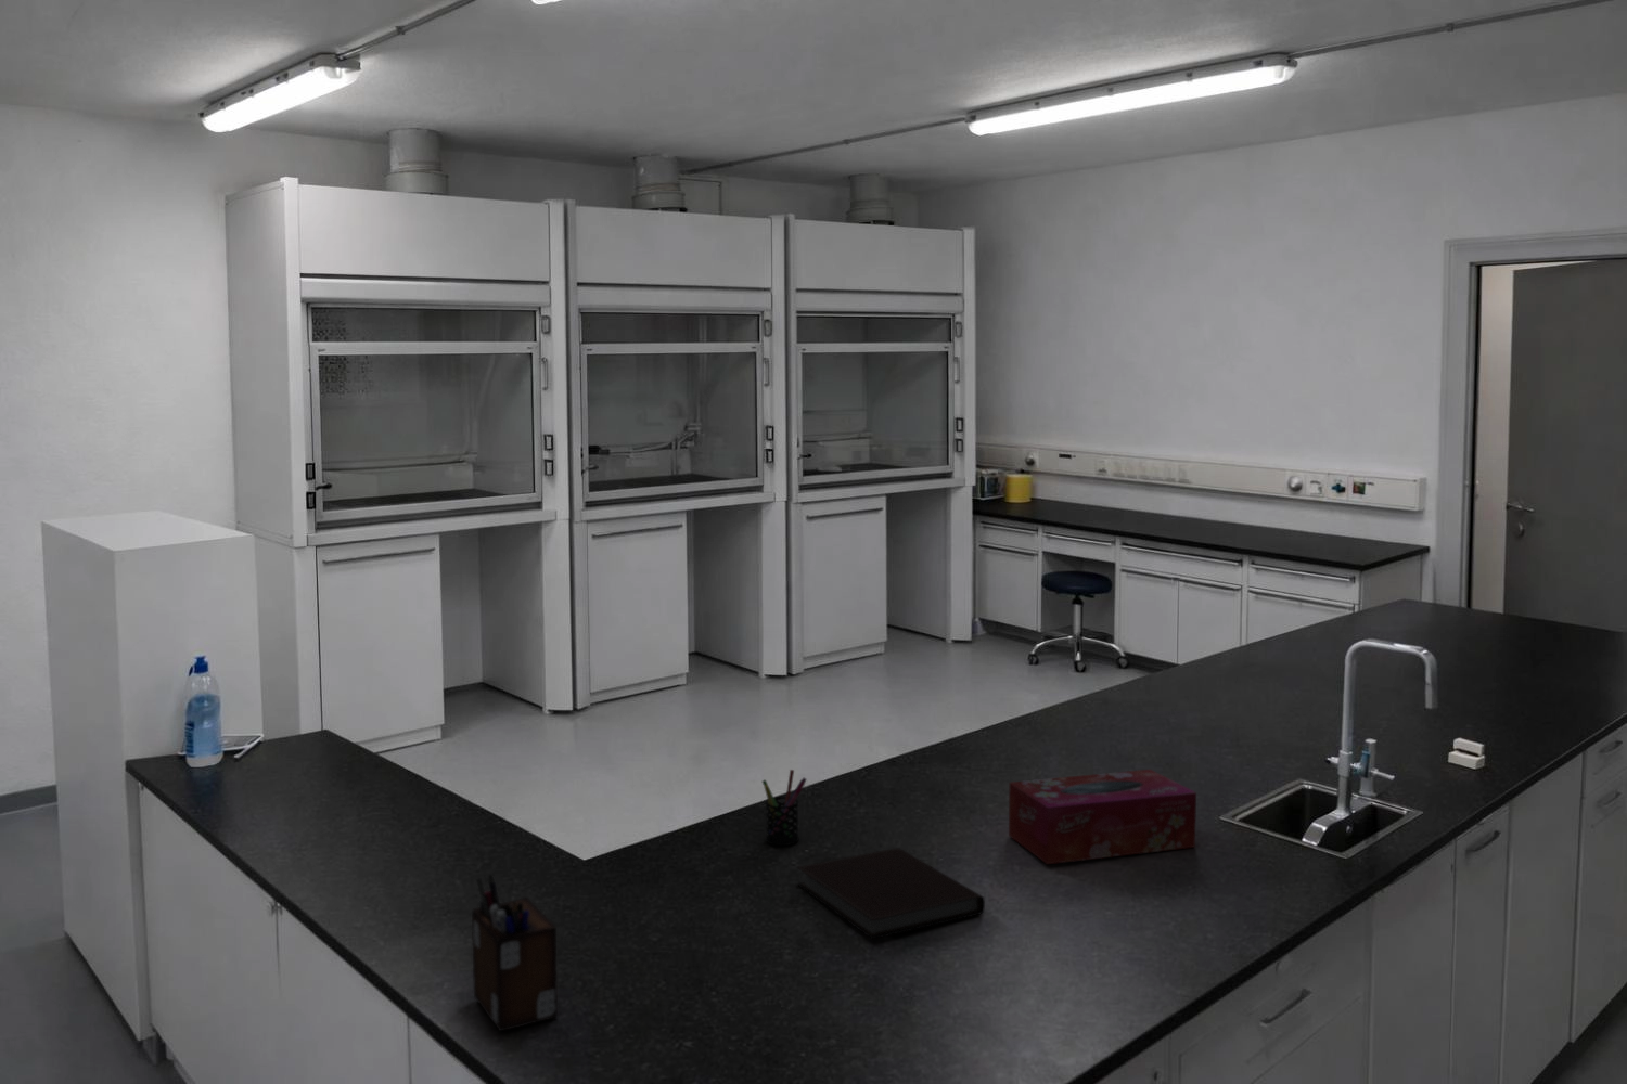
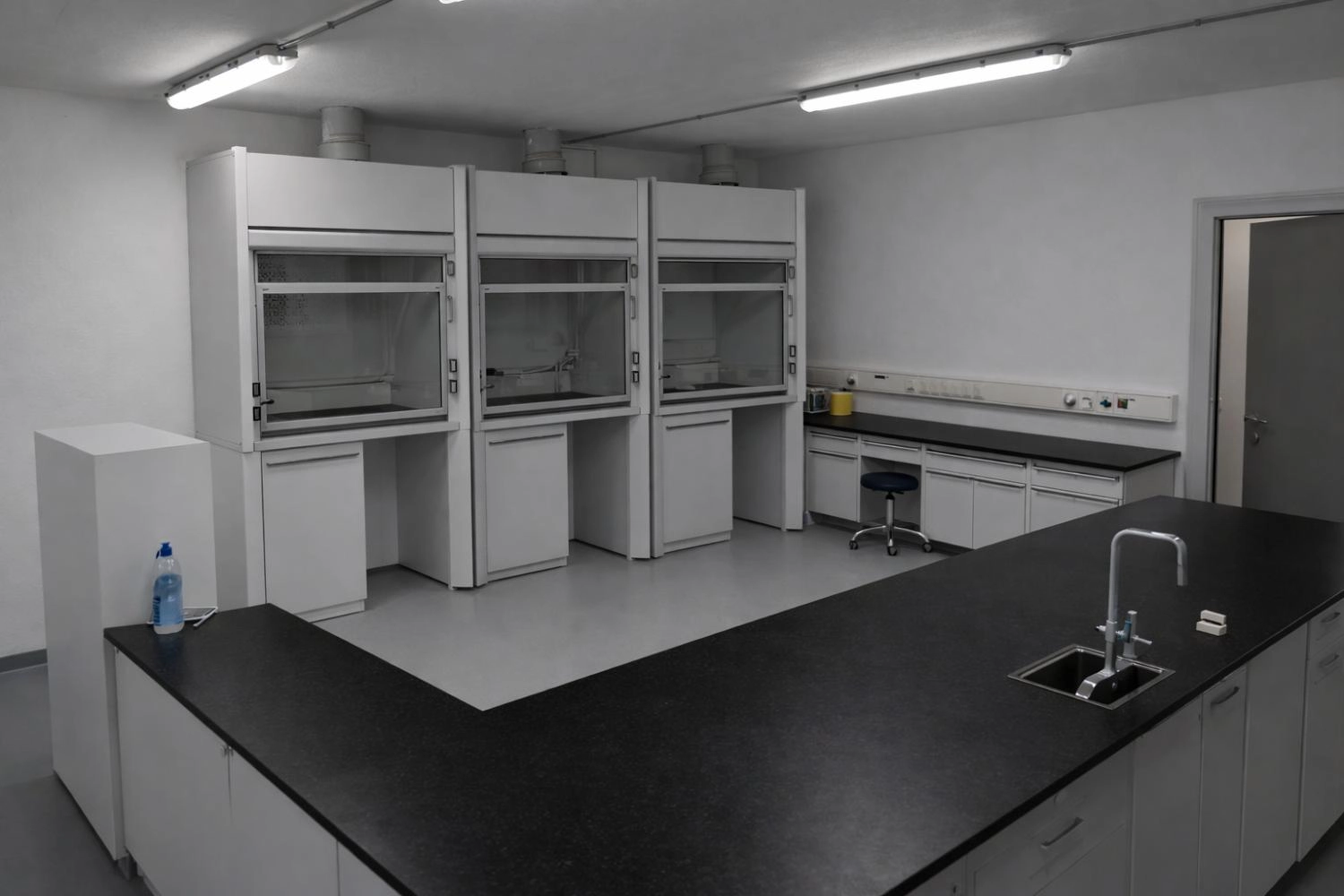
- pen holder (780, 806)
- desk organizer (513, 945)
- notebook (887, 889)
- tissue box (1100, 814)
